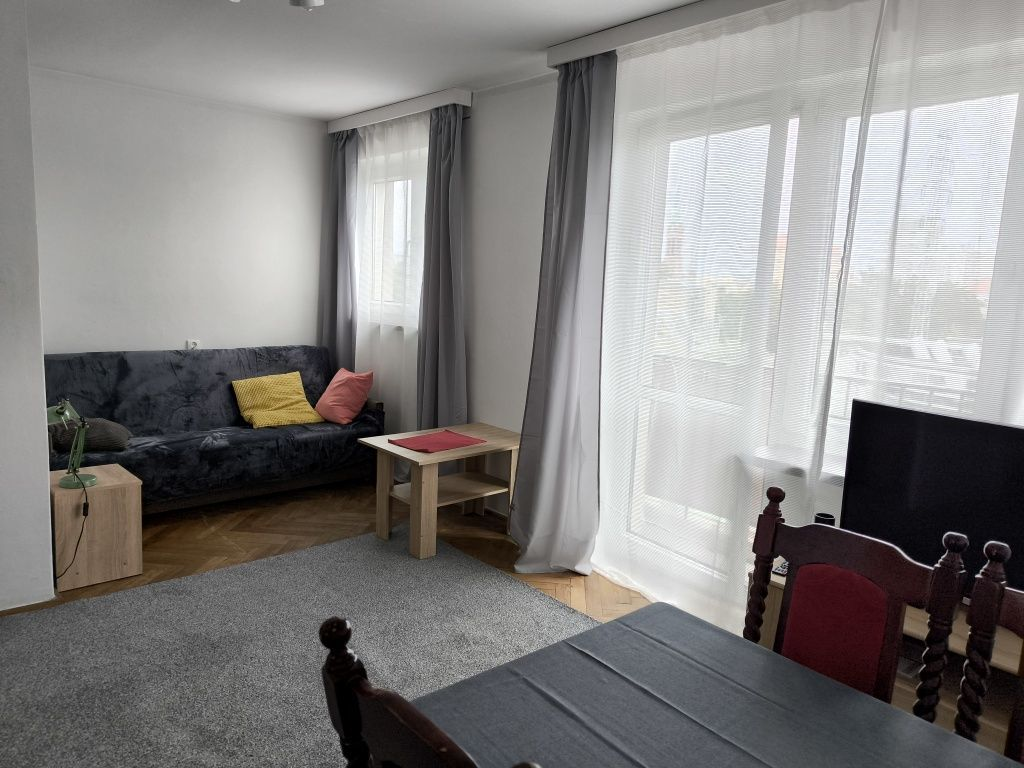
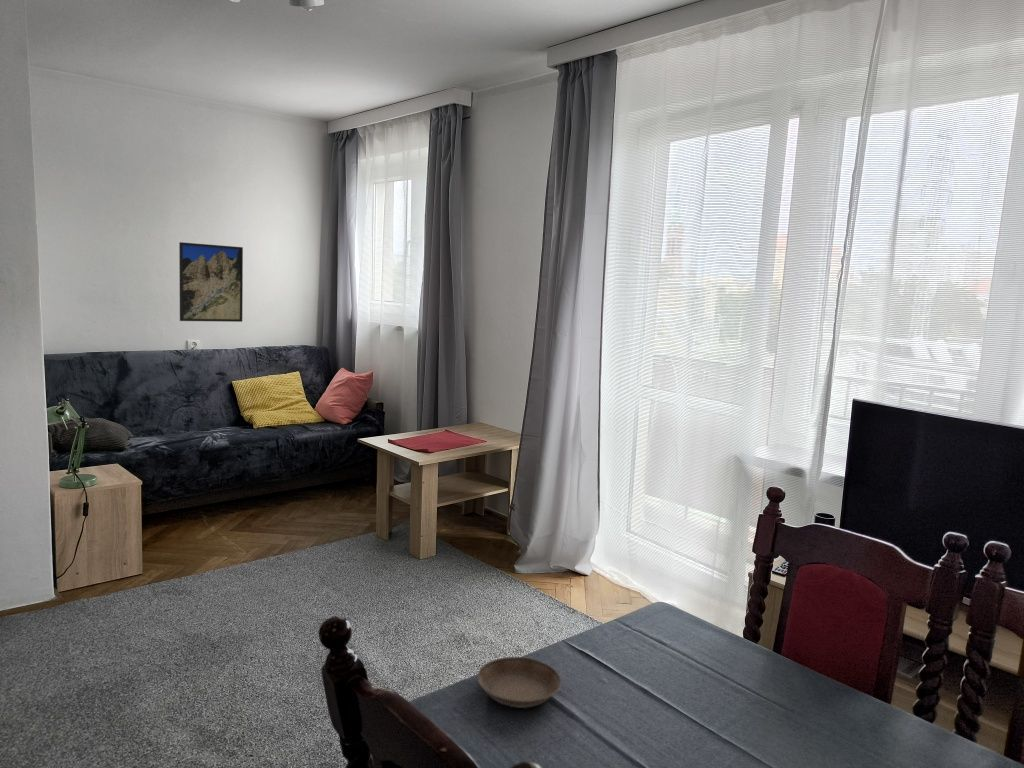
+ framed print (211, 283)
+ saucer (519, 684)
